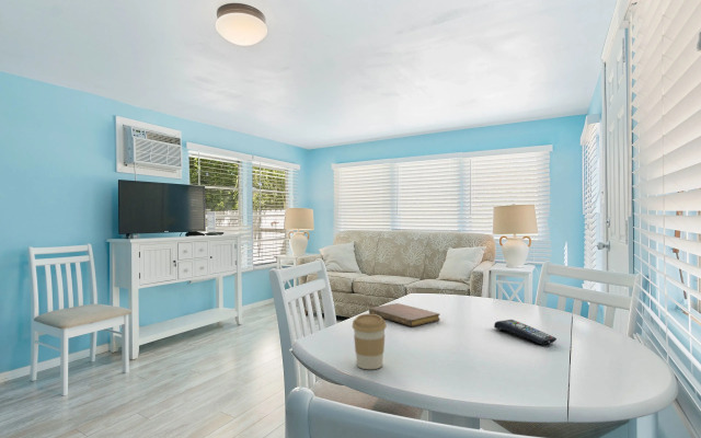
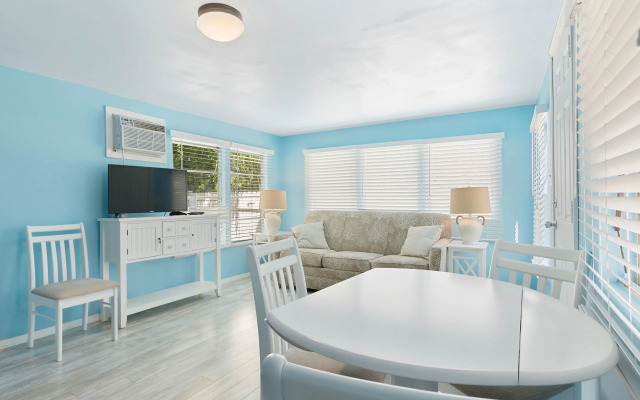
- coffee cup (369, 341)
- notebook (403, 313)
- remote control (522, 331)
